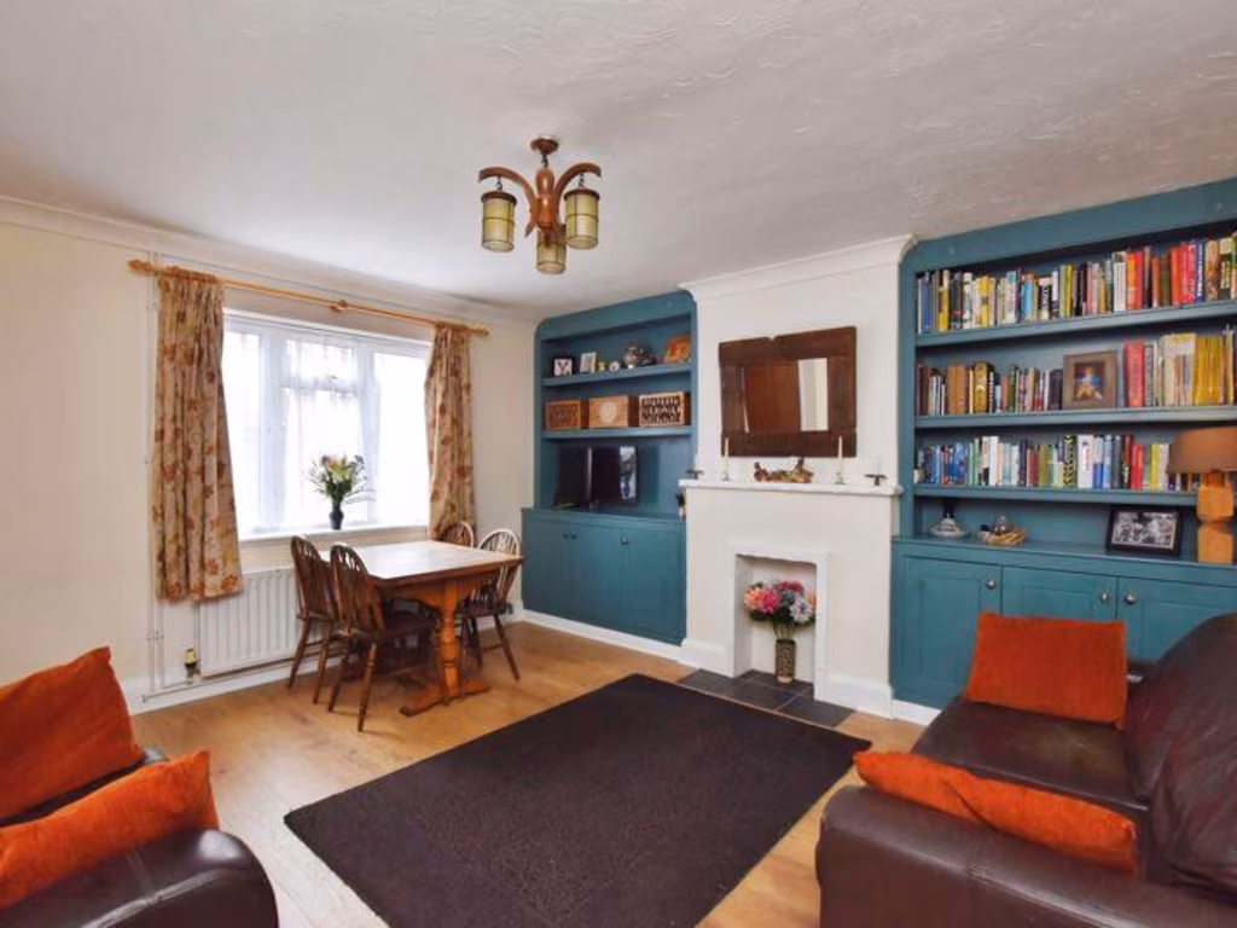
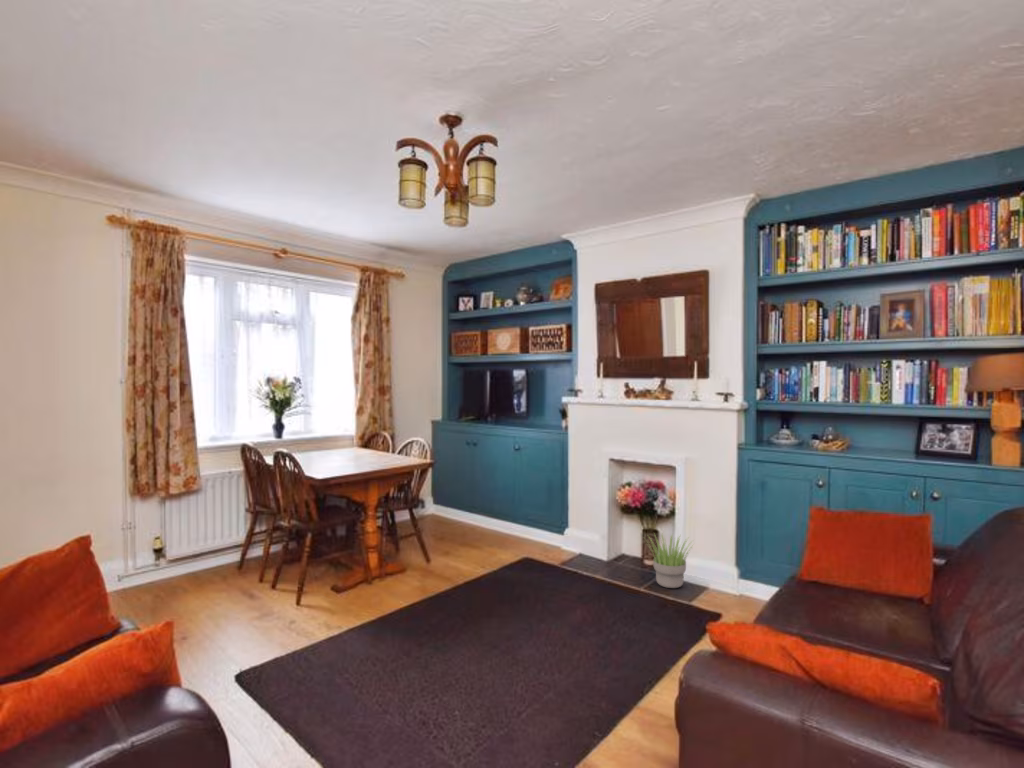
+ potted plant (669, 562)
